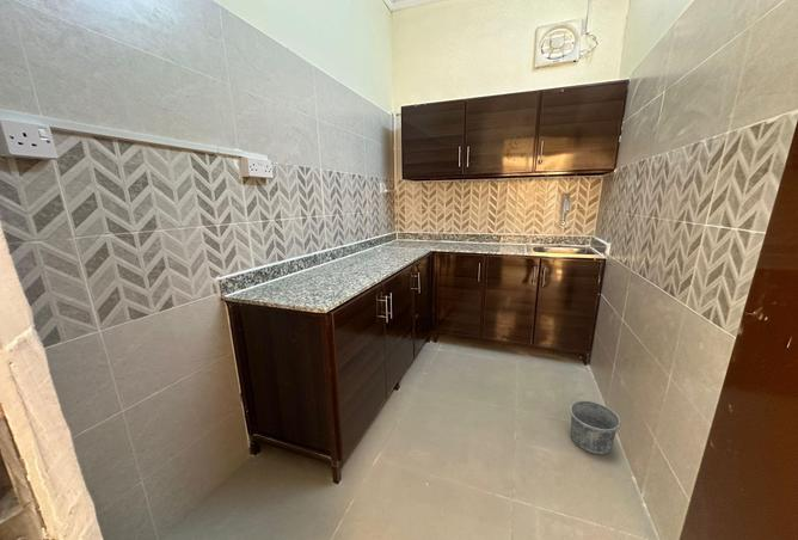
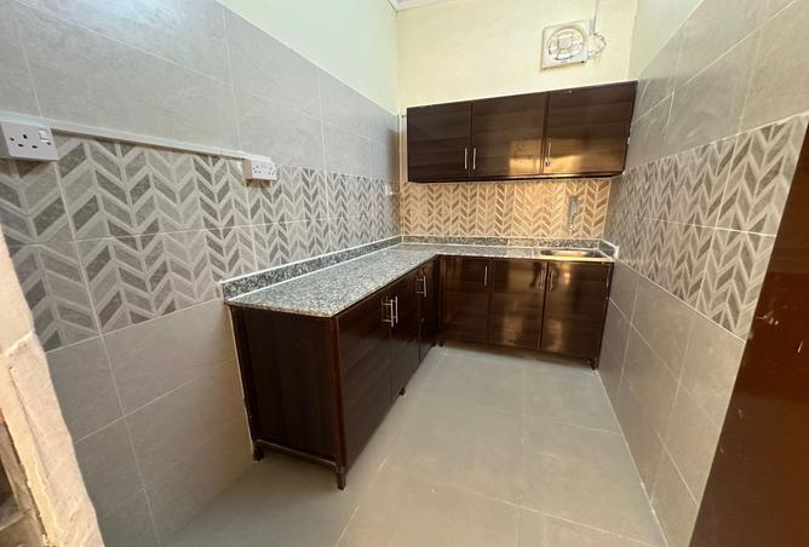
- bucket (594, 417)
